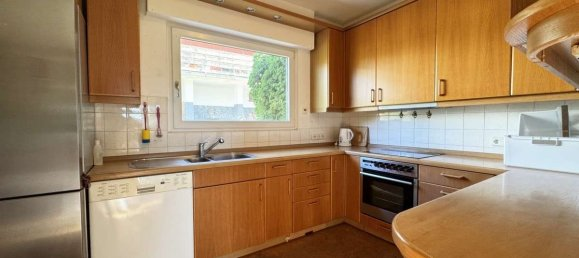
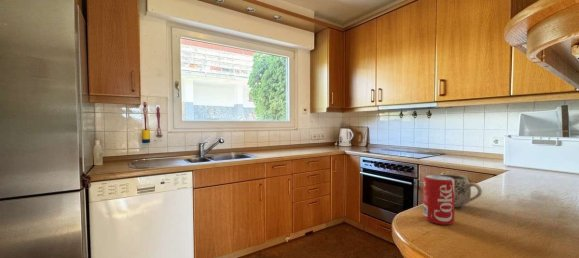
+ beverage can (438, 198)
+ mug (457, 191)
